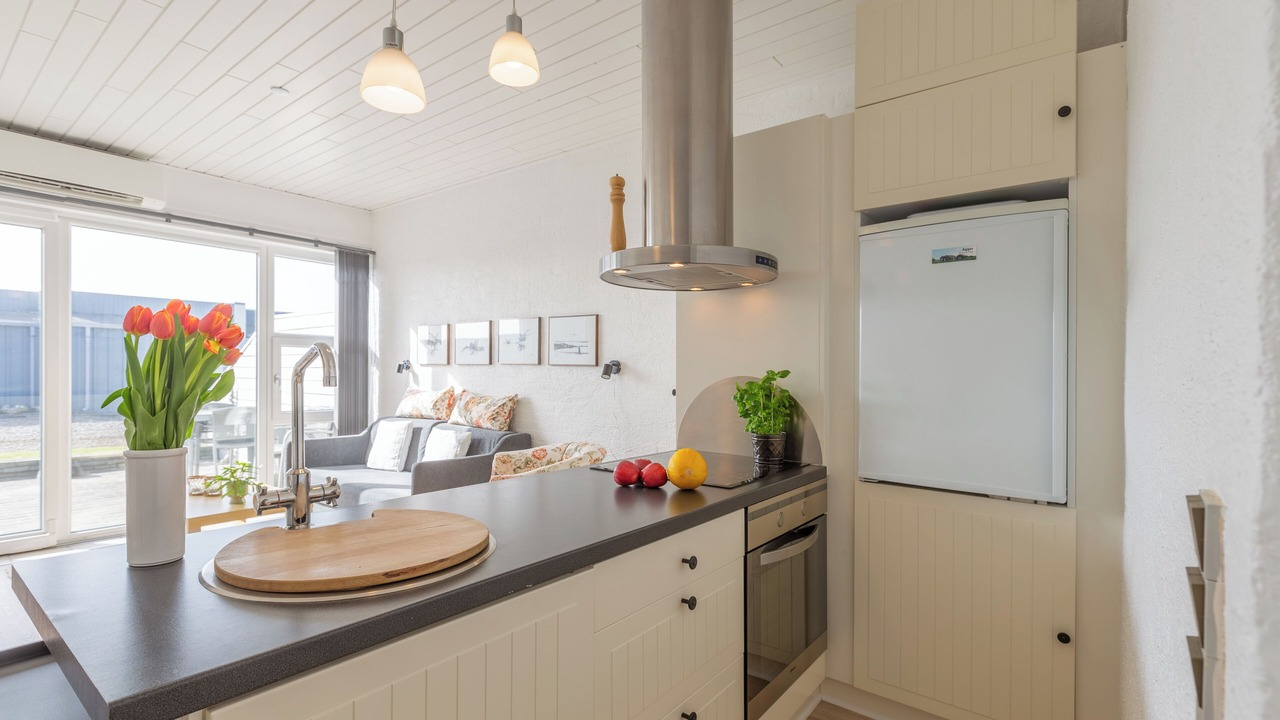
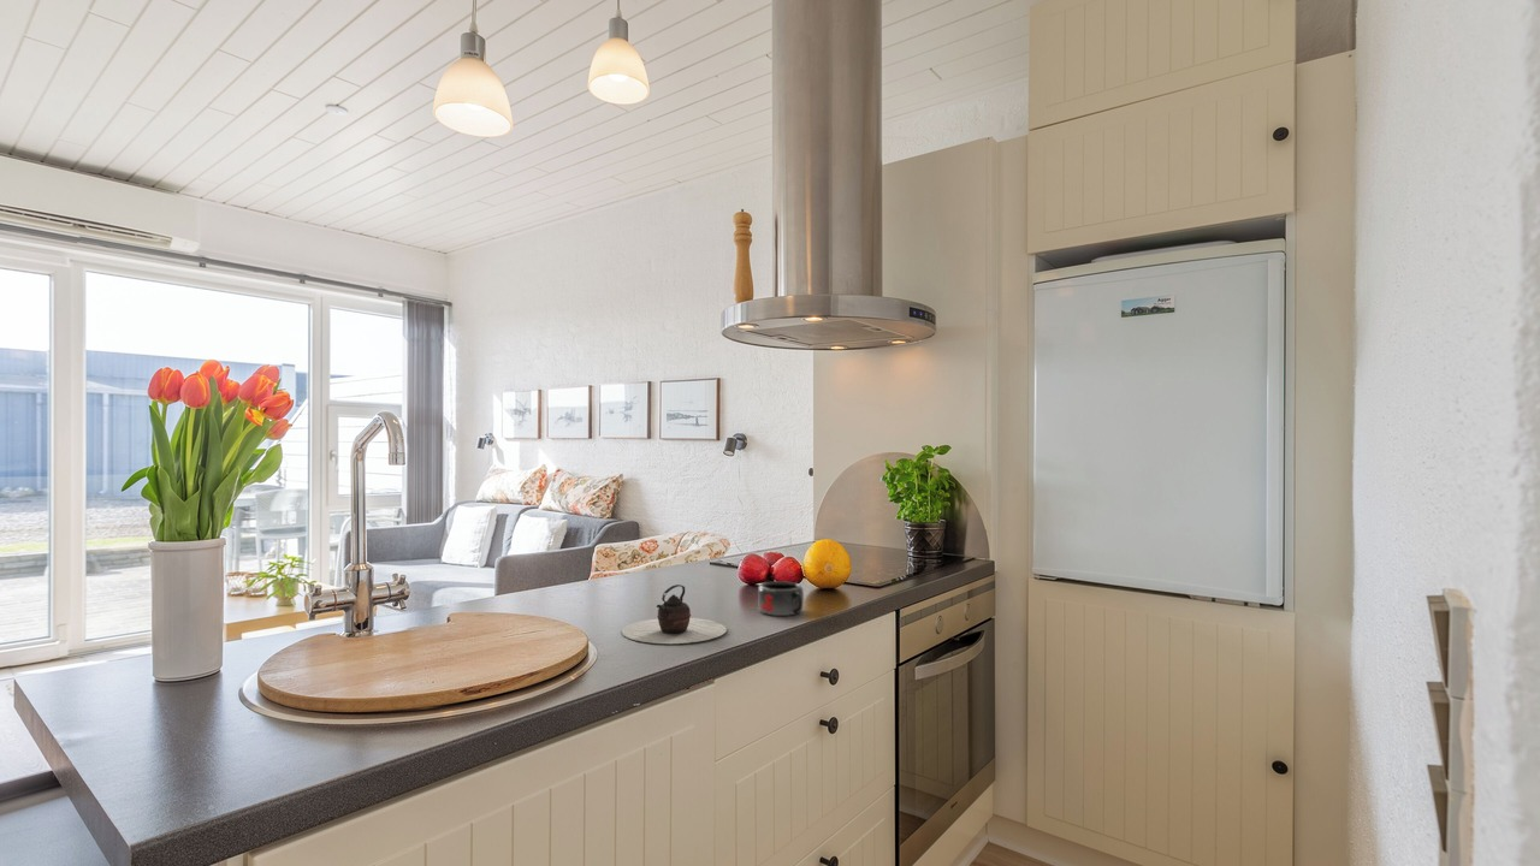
+ teapot (674, 606)
+ mug (783, 599)
